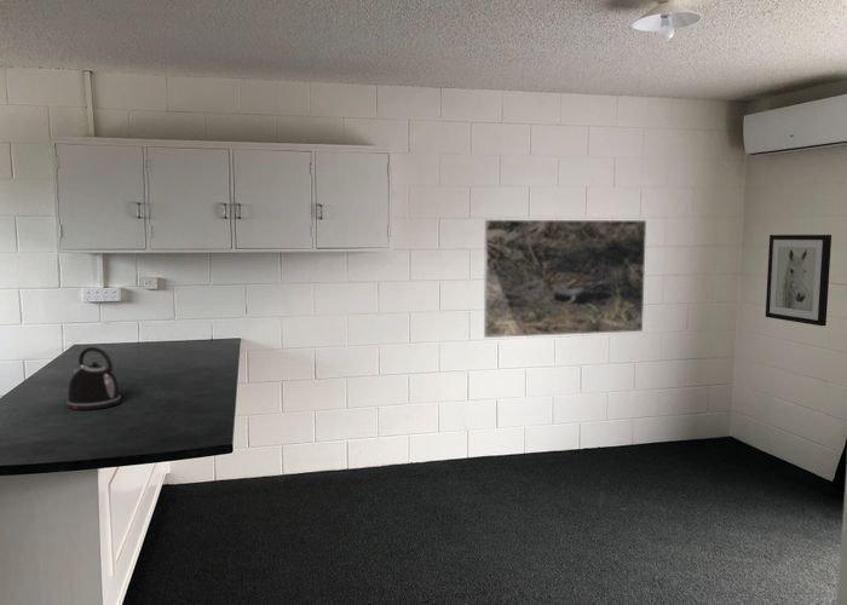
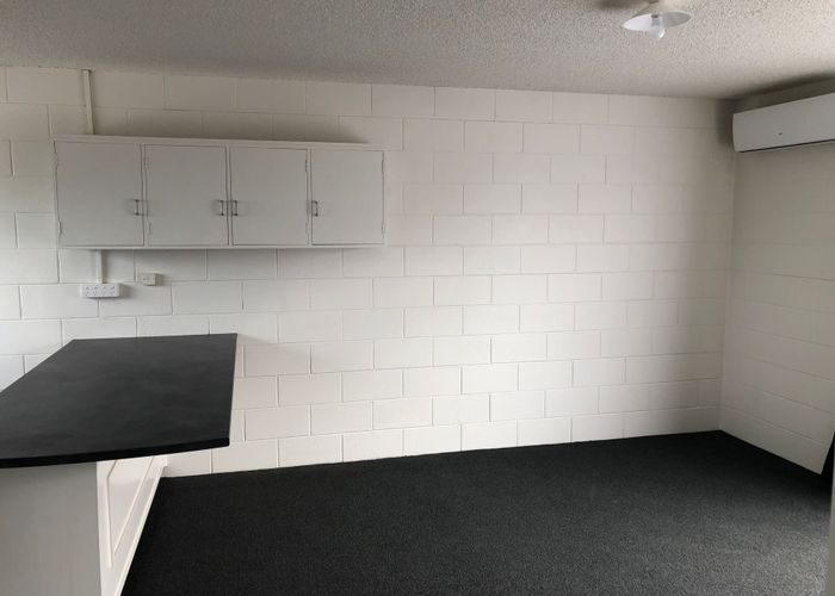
- kettle (93, 375)
- wall art (796, 278)
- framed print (566, 277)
